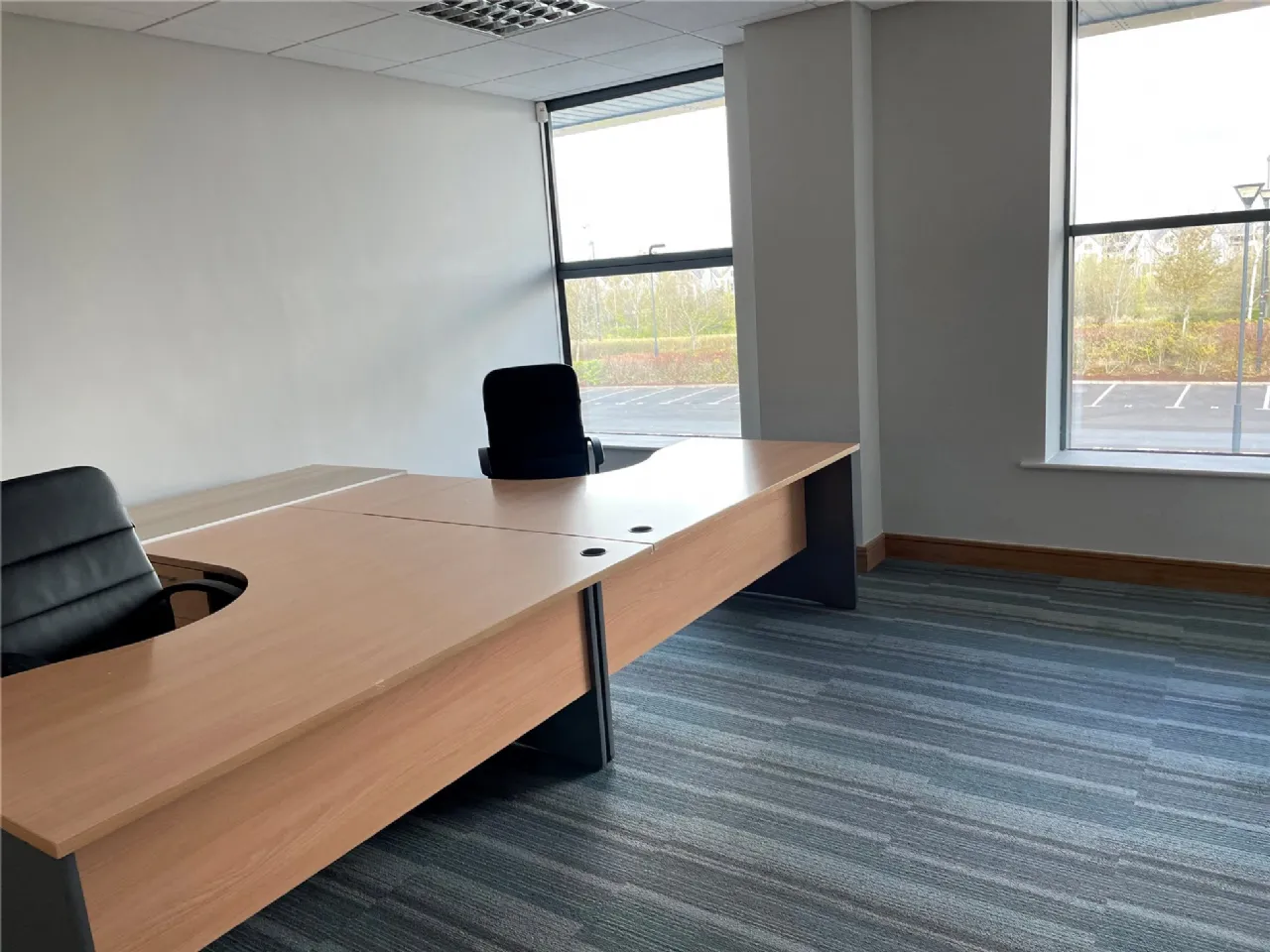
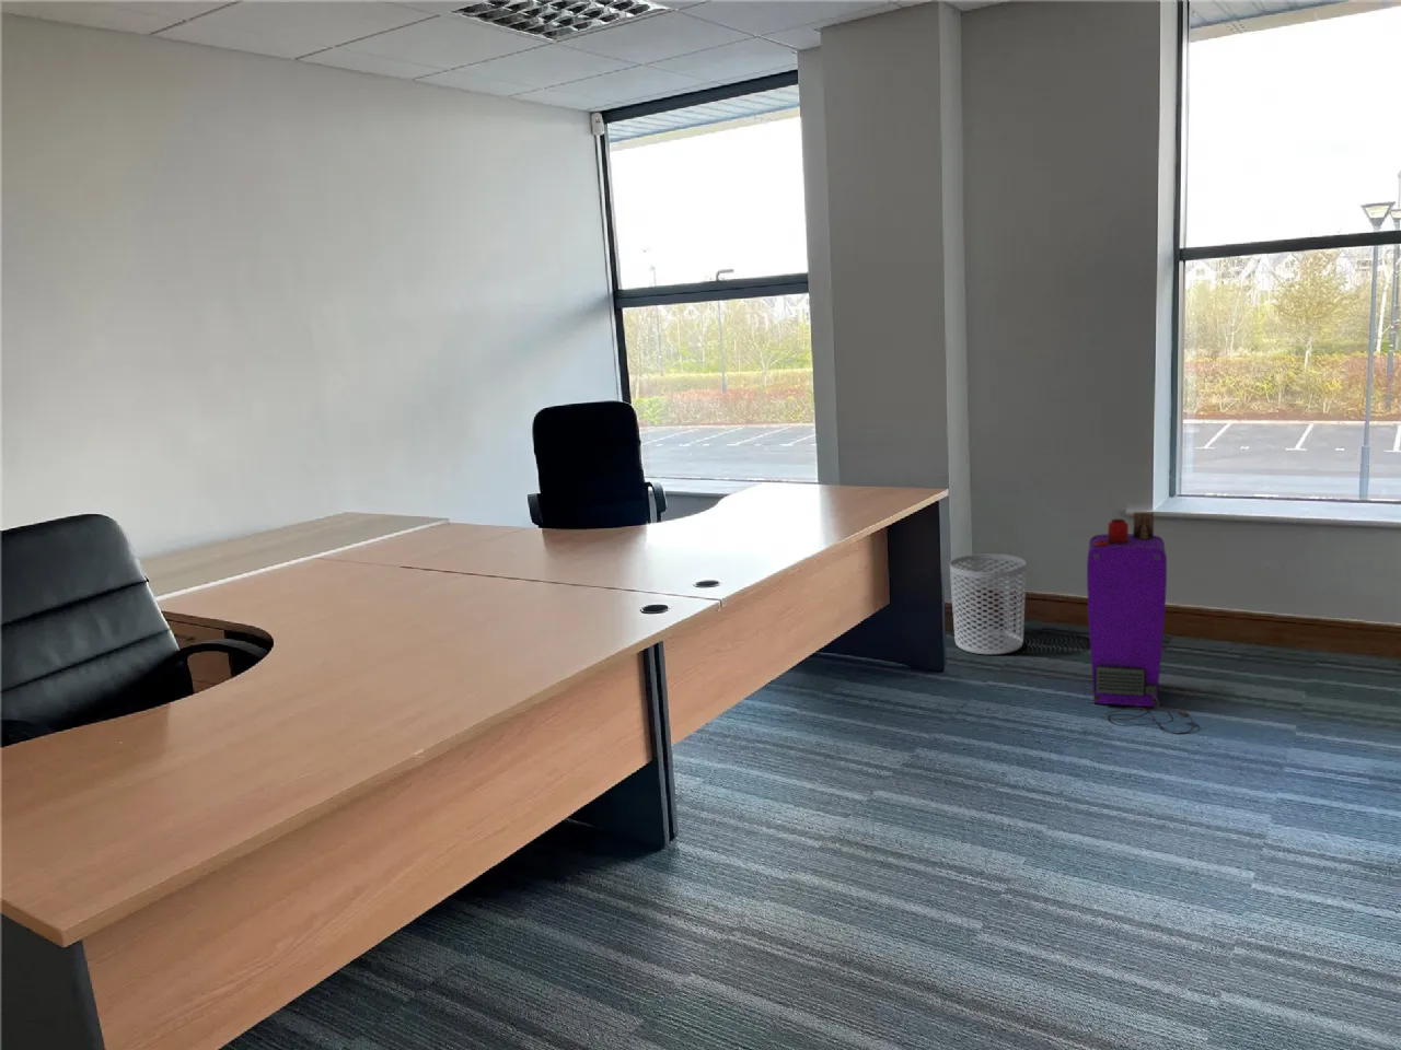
+ waste bin (987, 603)
+ air purifier (1141, 613)
